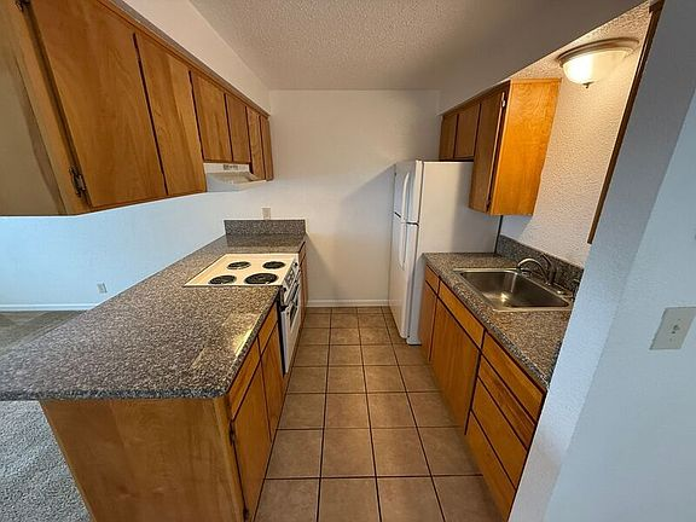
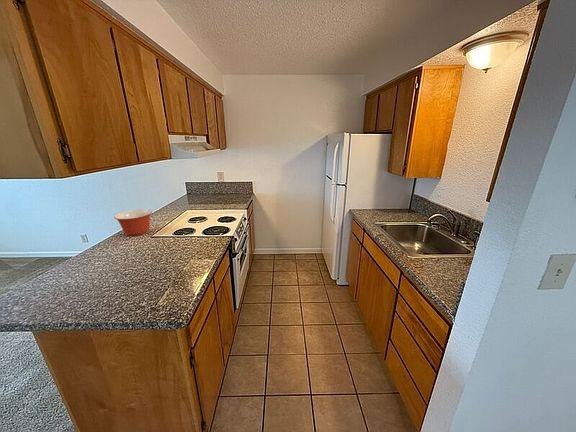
+ mixing bowl (135, 223)
